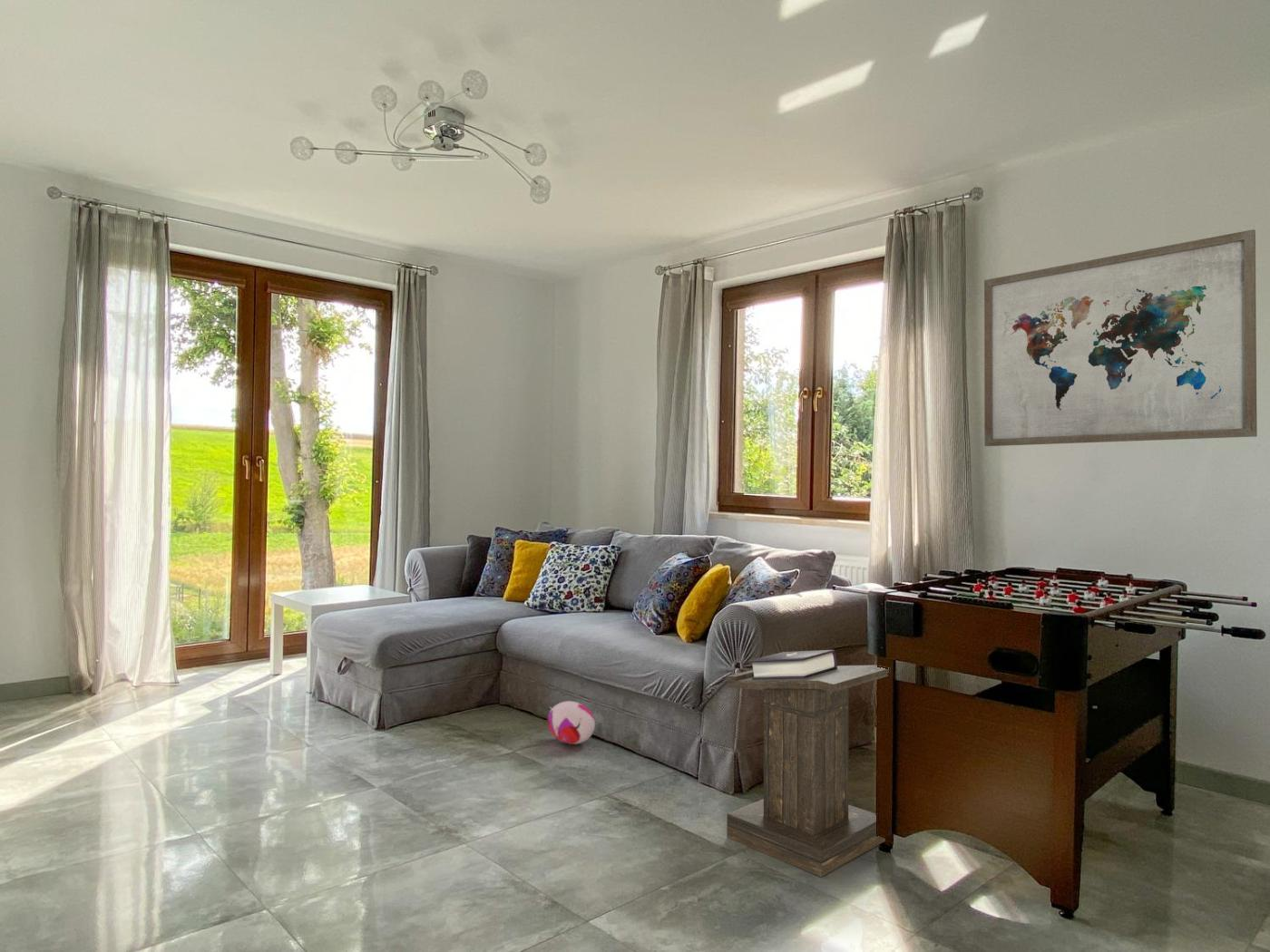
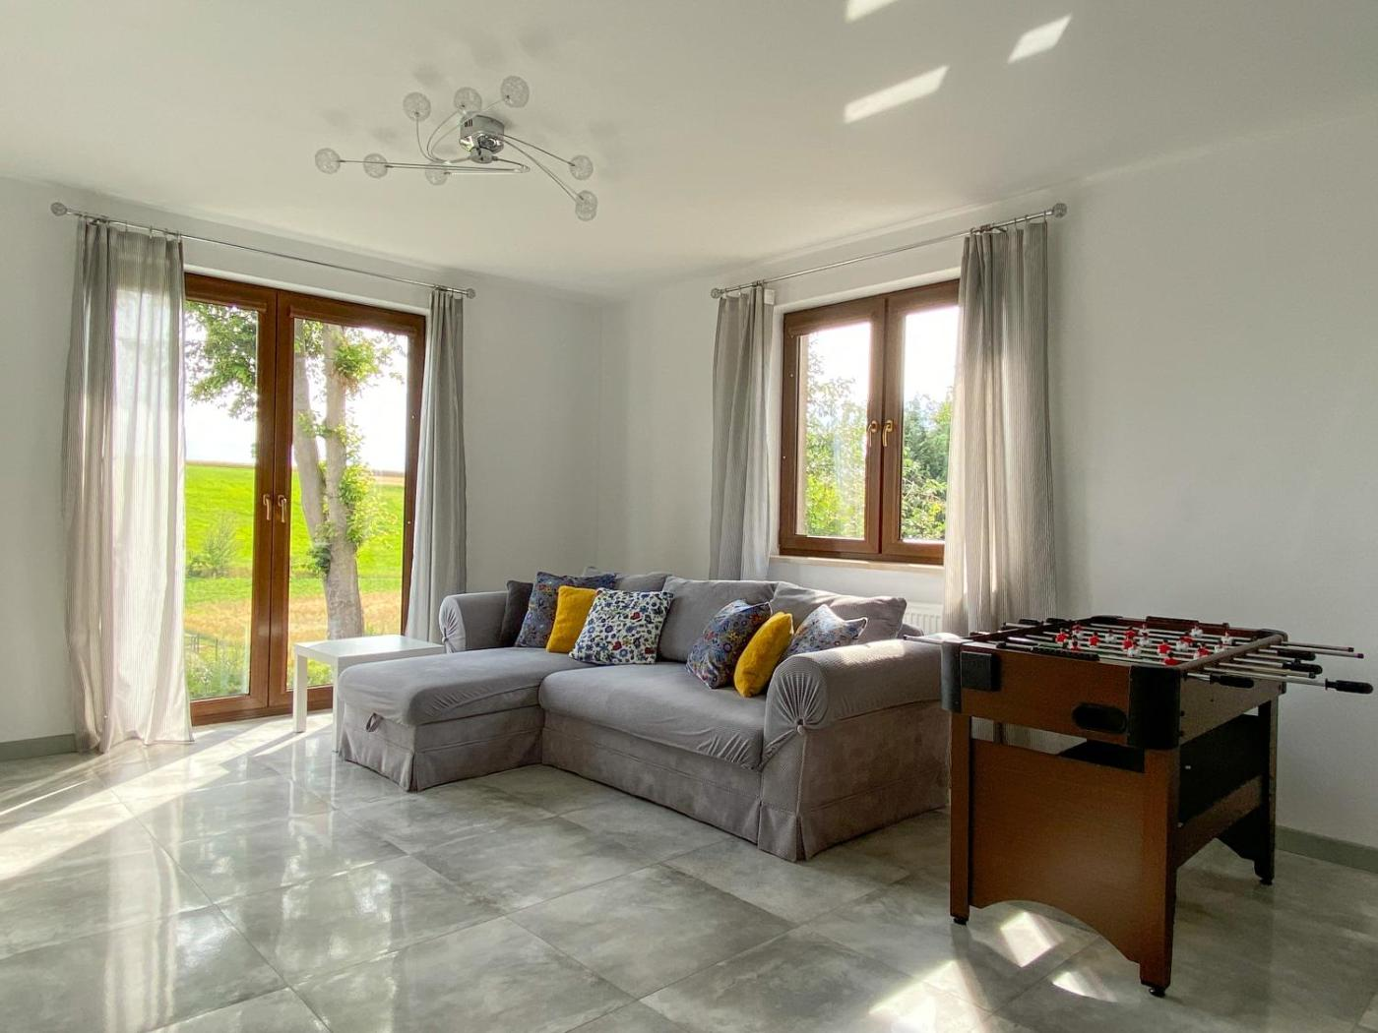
- wall art (1105, 349)
- plush toy (571, 722)
- lectern (806, 745)
